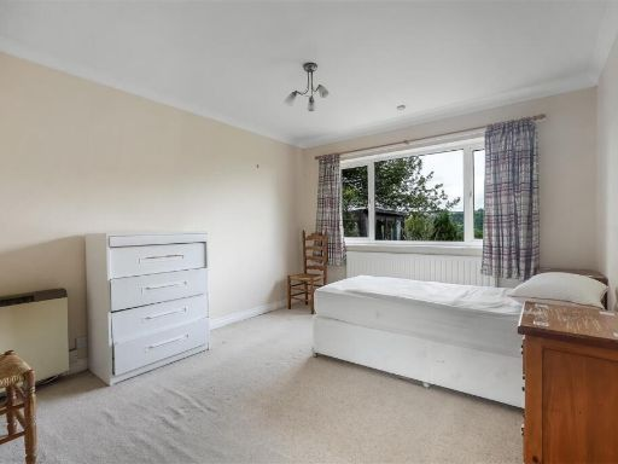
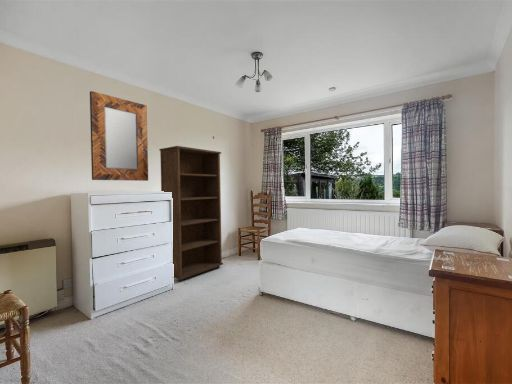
+ bookcase (193, 211)
+ home mirror (121, 139)
